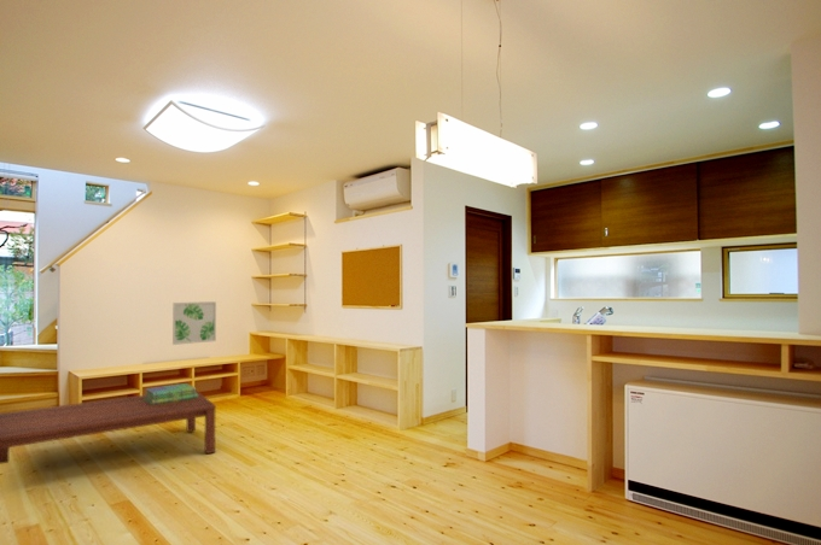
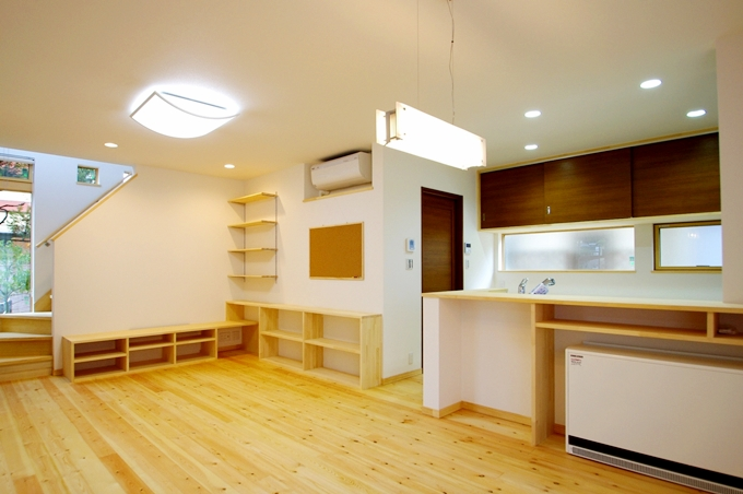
- stack of books (170, 393)
- wall art (194, 322)
- coffee table (109, 430)
